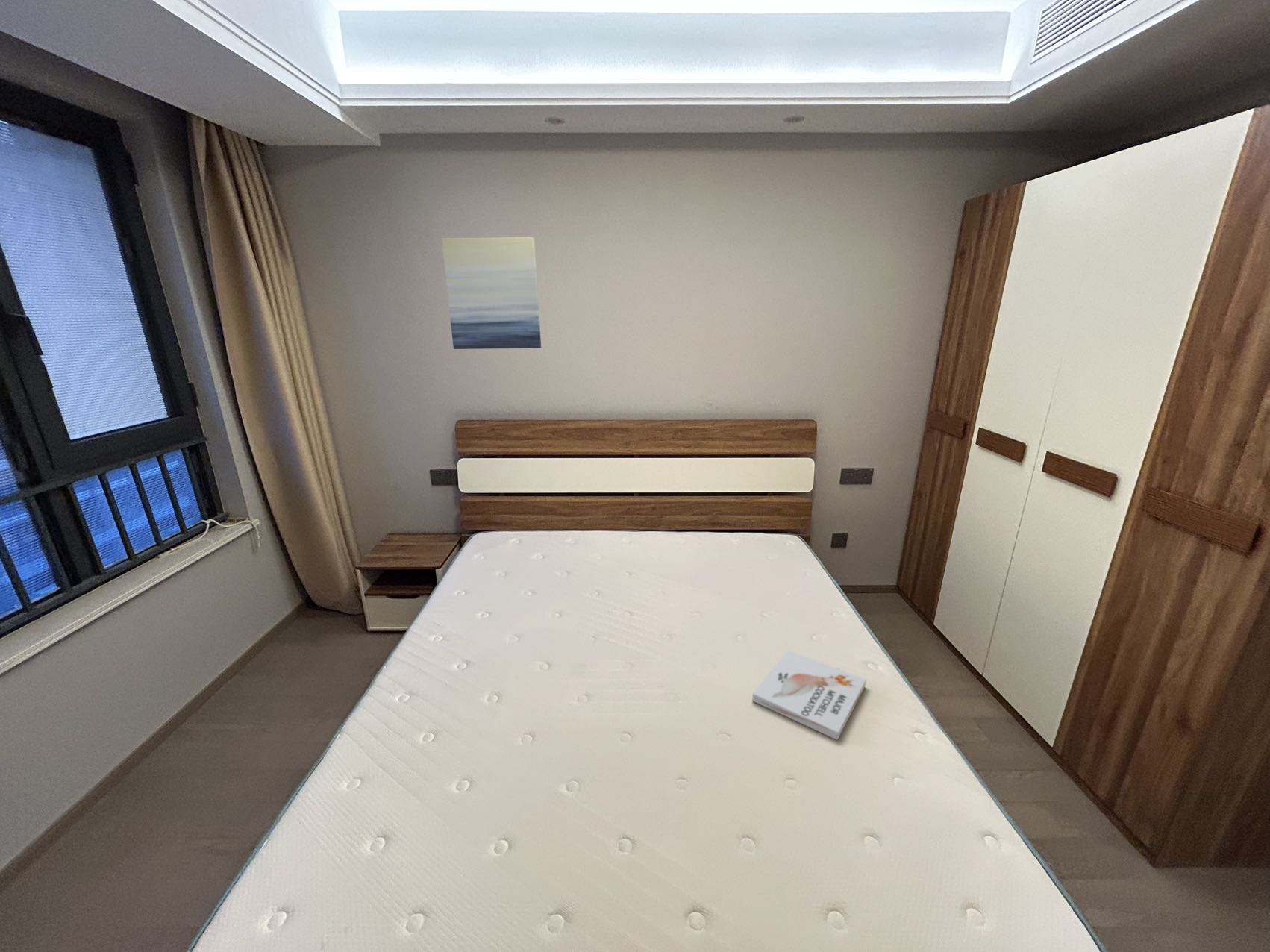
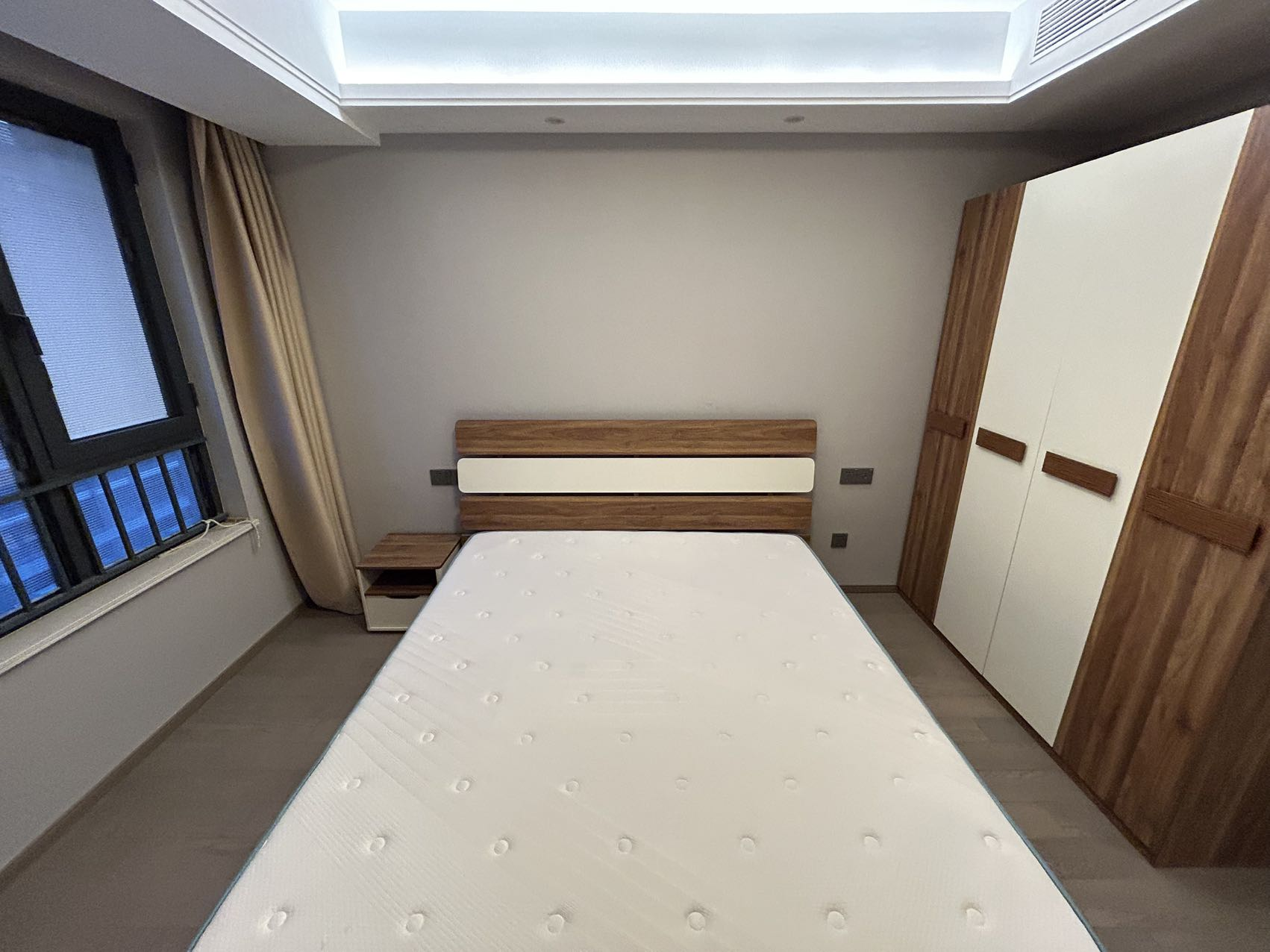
- wall art (492, 295)
- book (810, 689)
